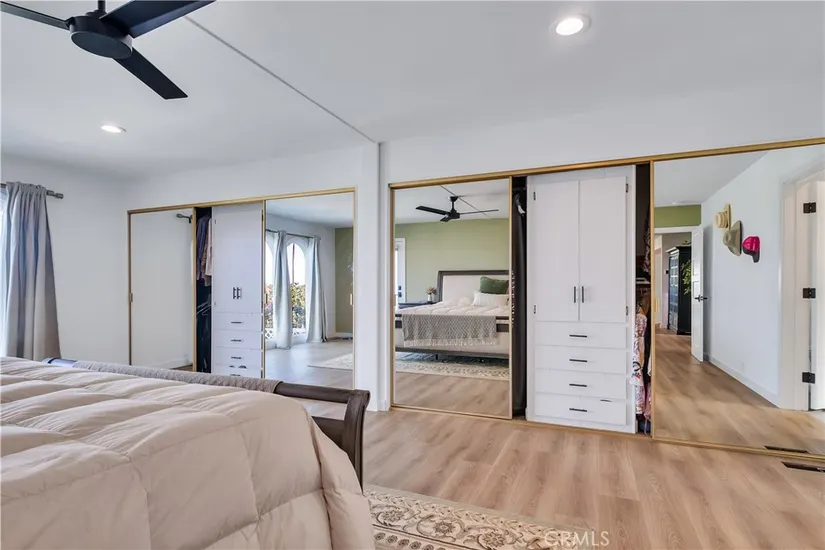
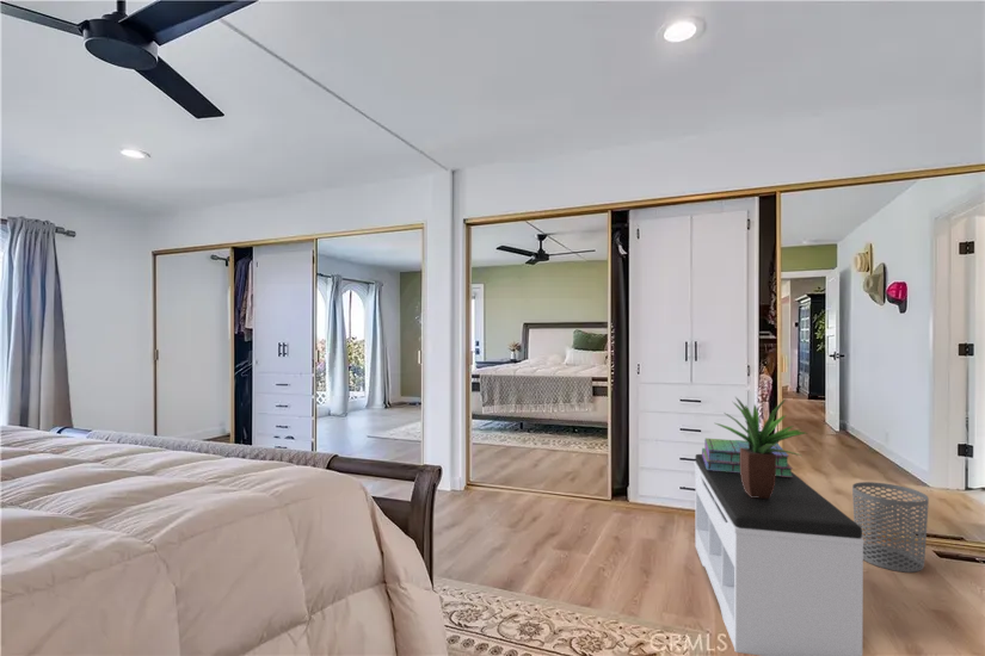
+ stack of books (739, 454)
+ potted plant (765, 446)
+ waste bin (888, 526)
+ bench (759, 538)
